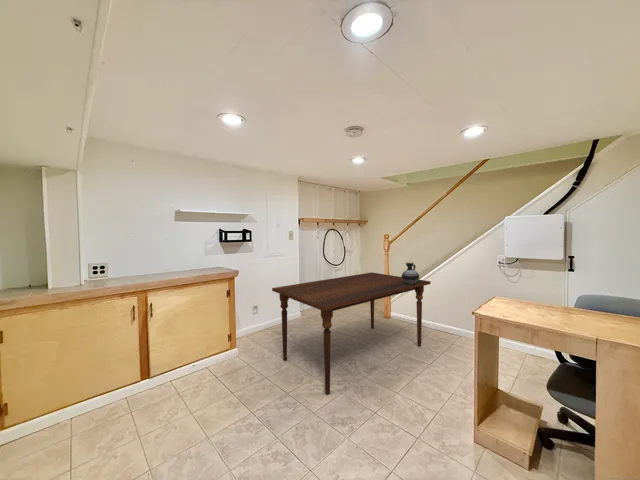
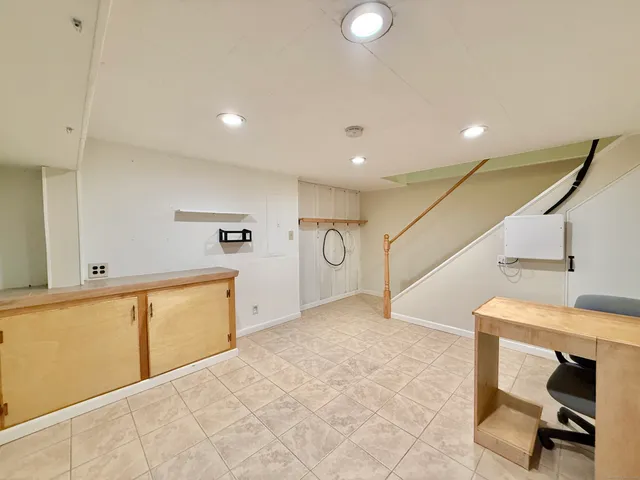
- ceramic jug (410, 272)
- dining table (353, 305)
